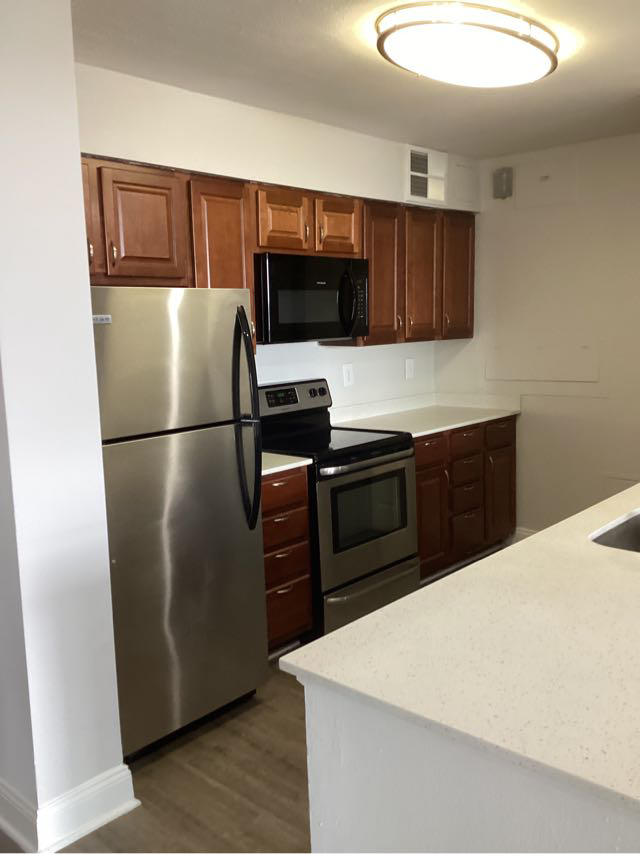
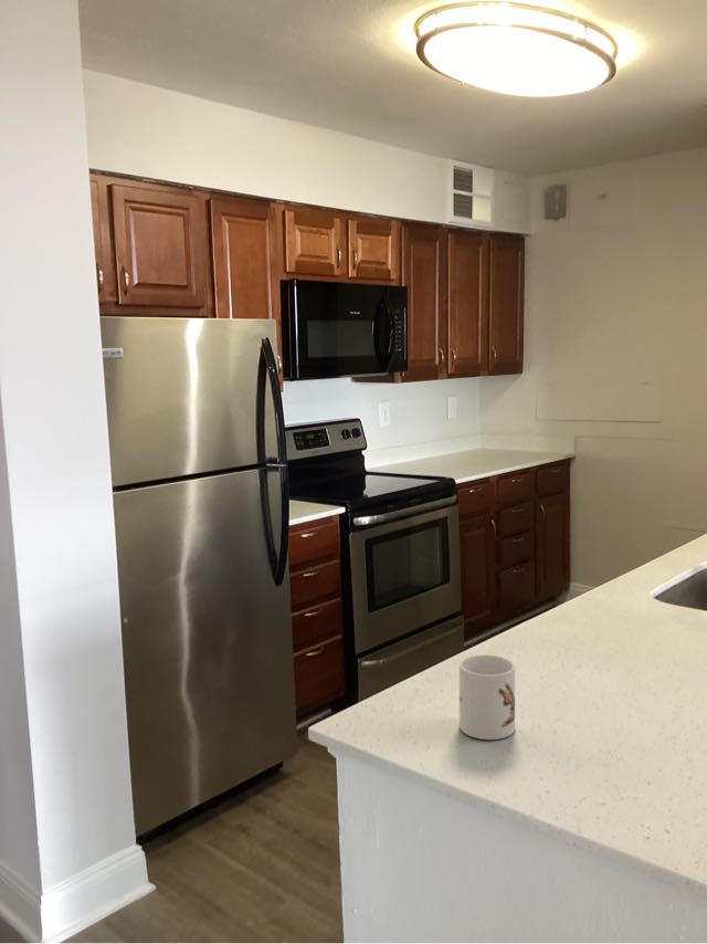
+ mug (490, 691)
